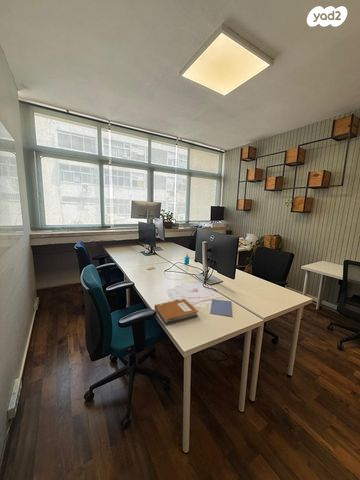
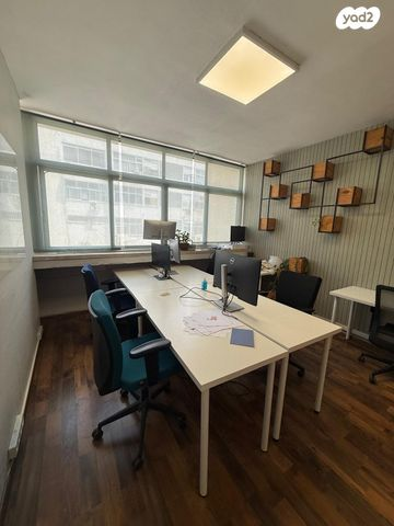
- notebook (176, 309)
